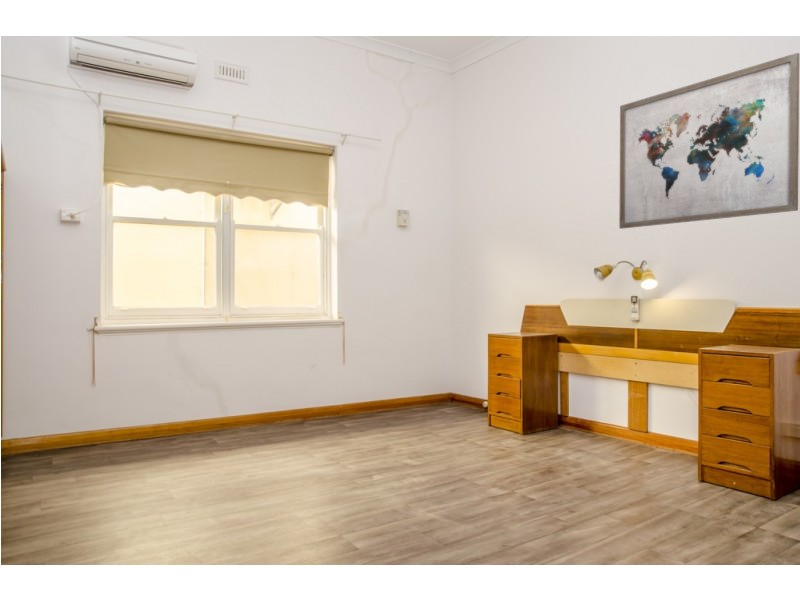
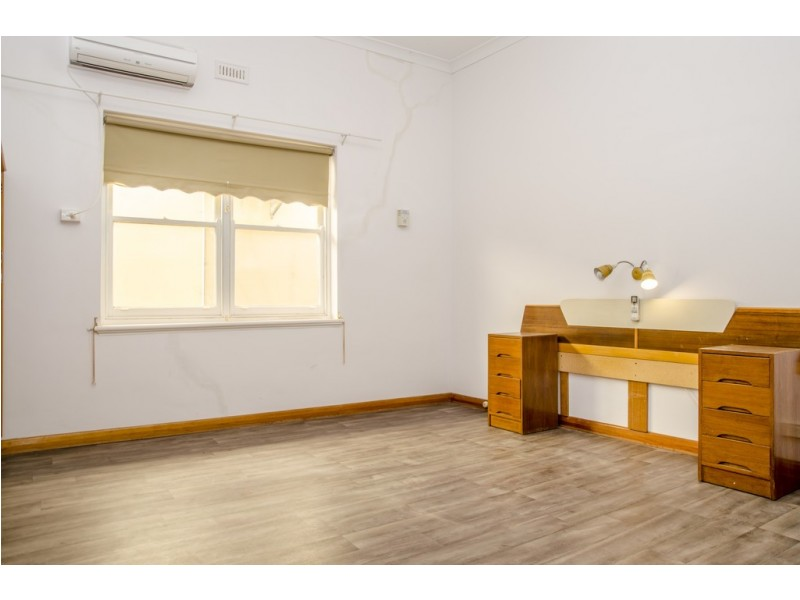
- wall art (698, 151)
